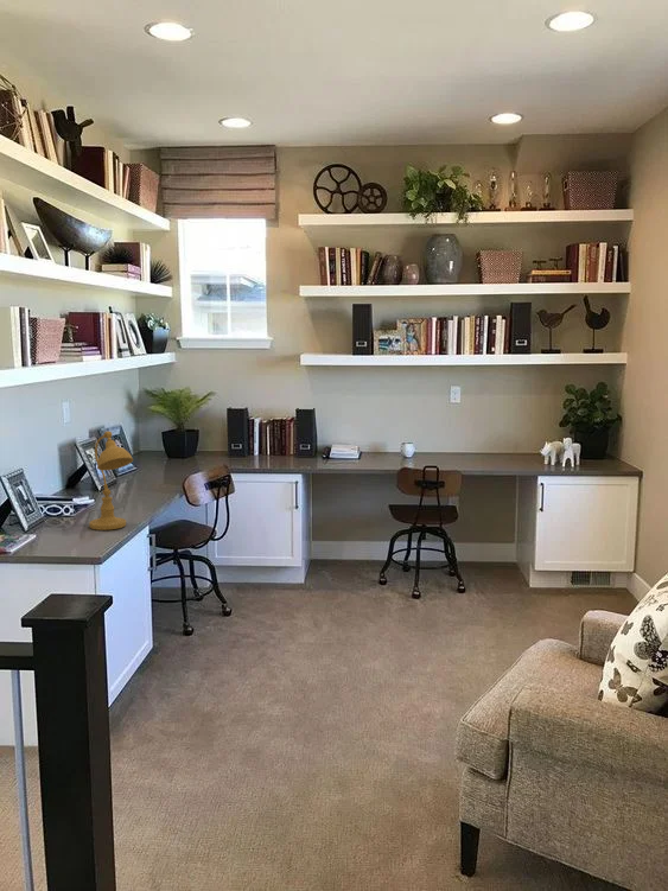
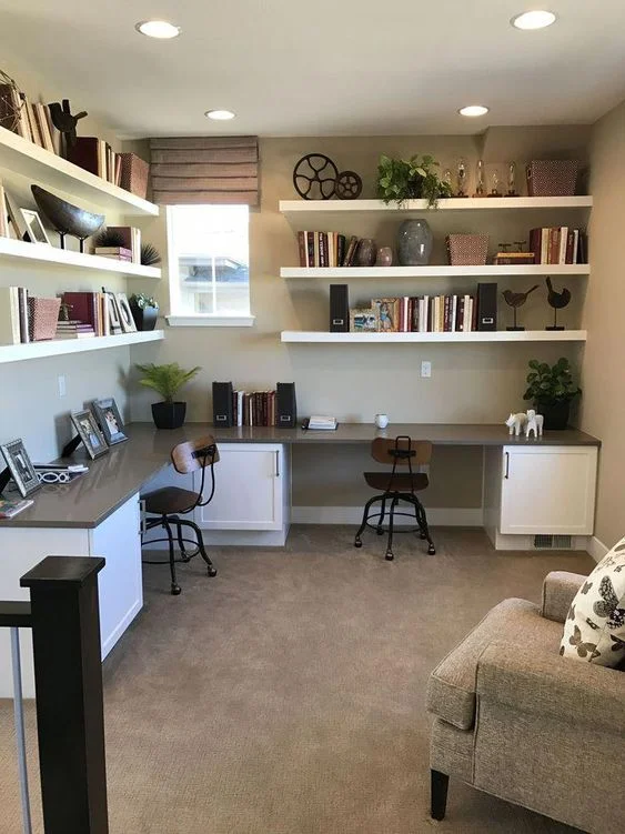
- desk lamp (104, 479)
